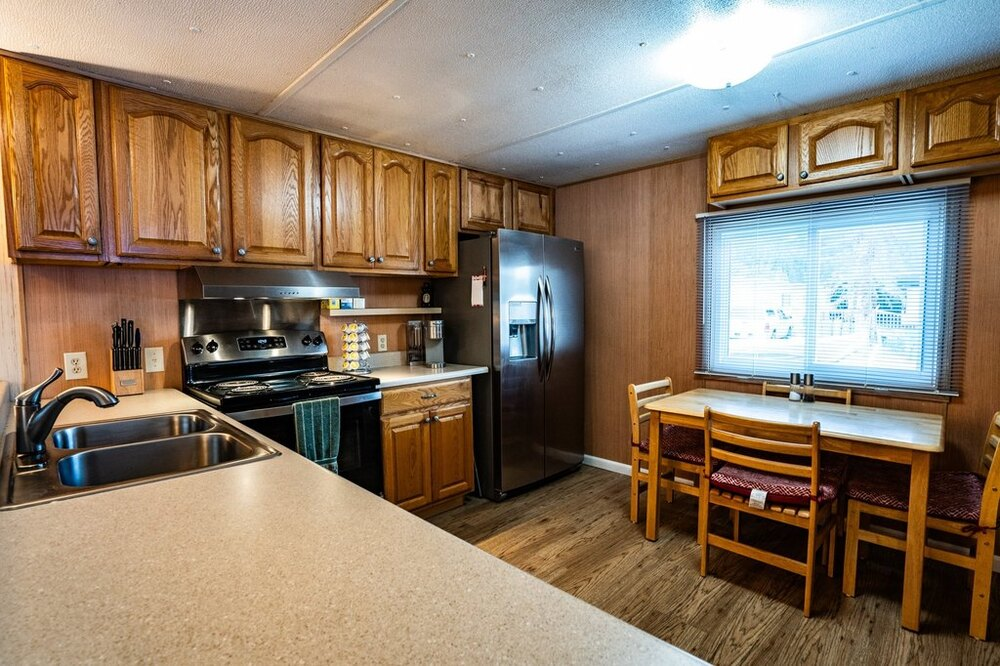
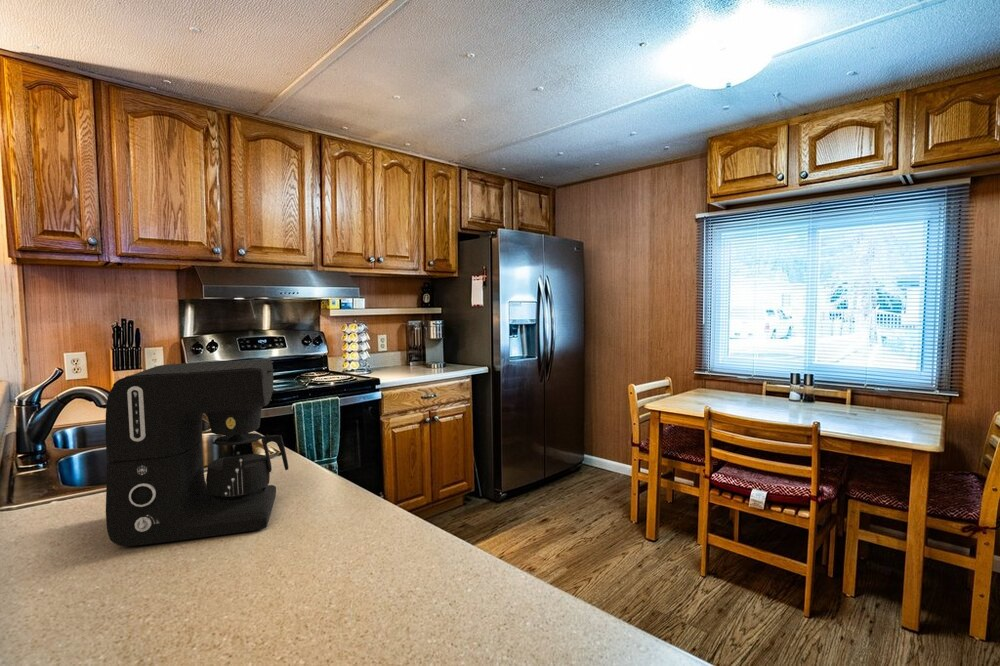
+ coffee maker (212, 442)
